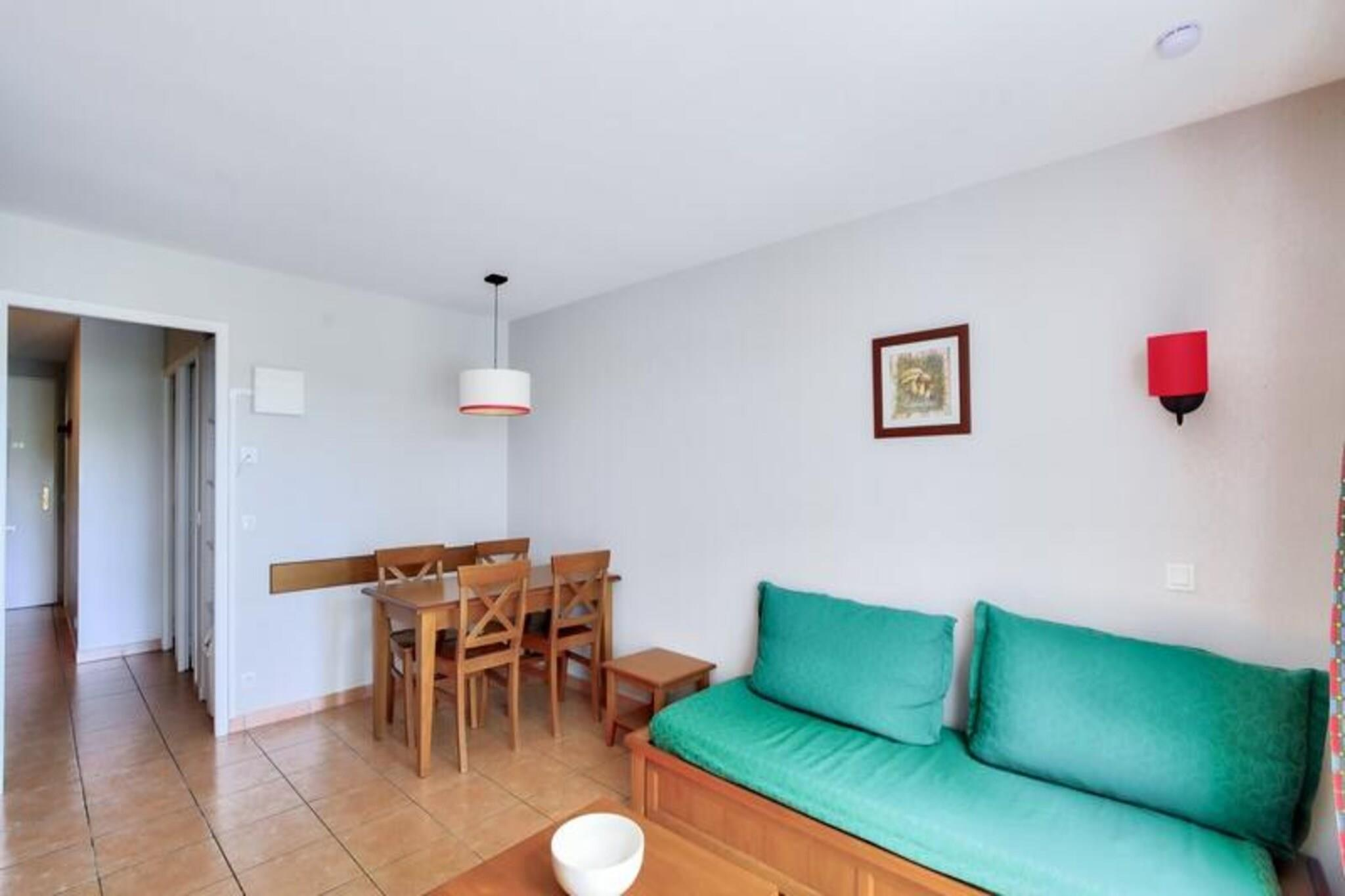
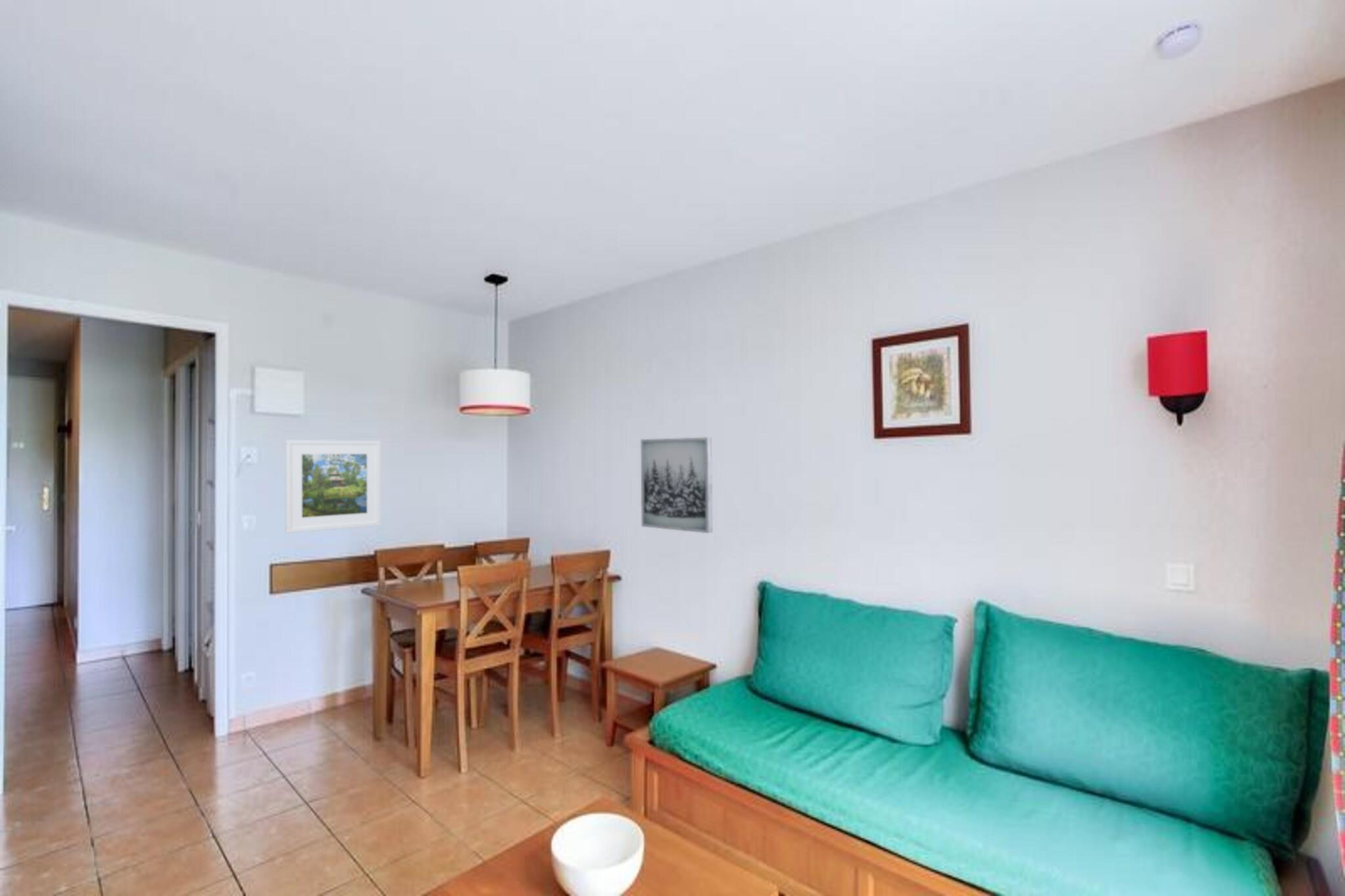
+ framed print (335, 484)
+ wall art (675, 484)
